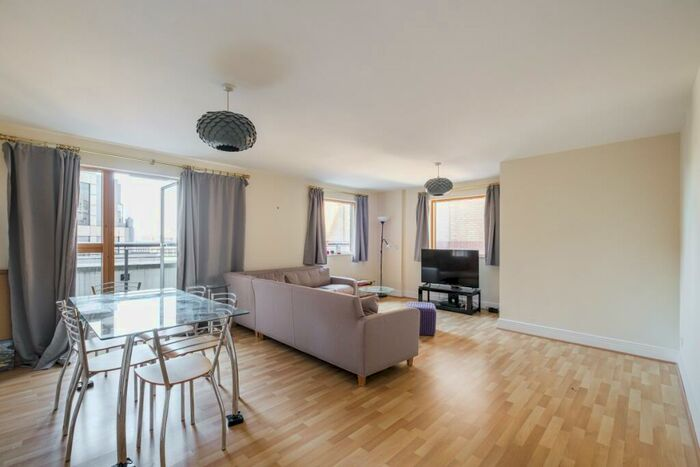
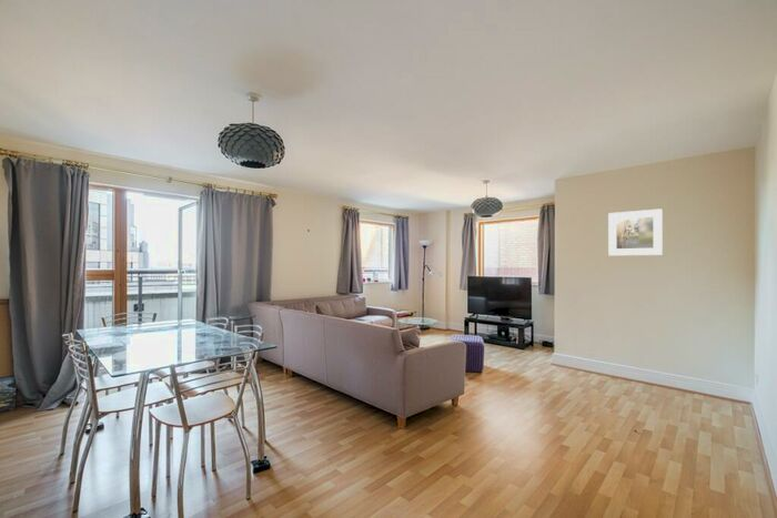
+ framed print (634, 233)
